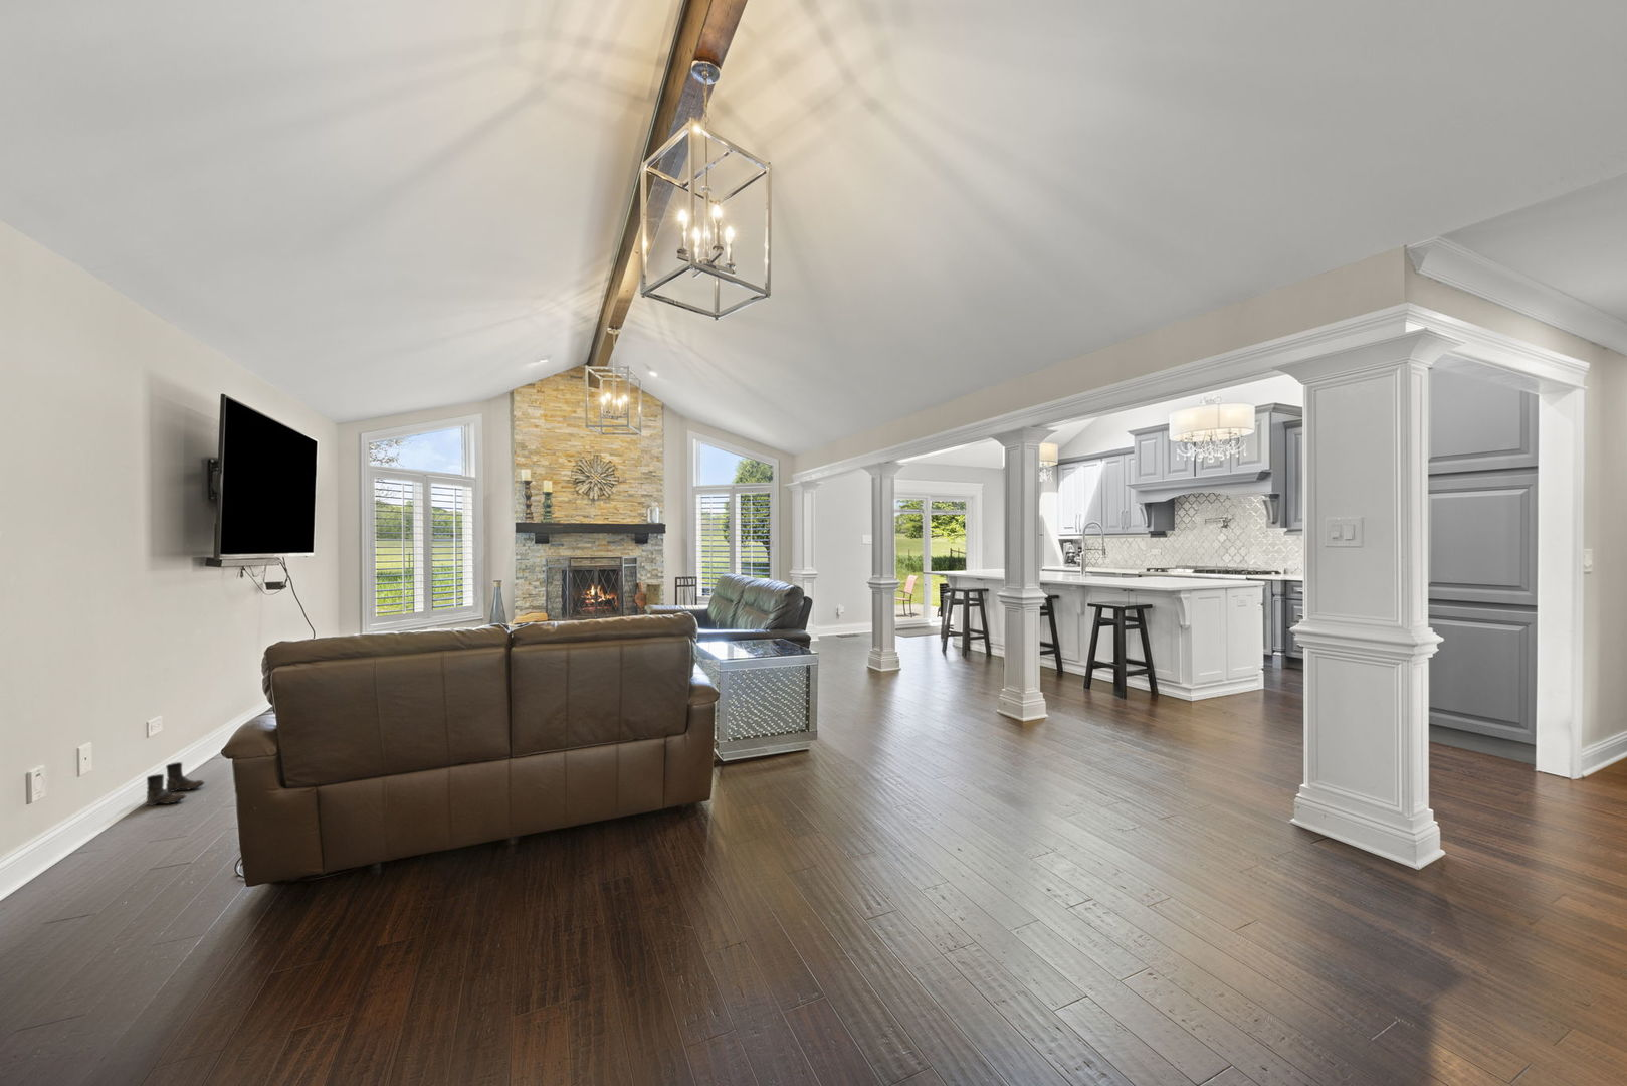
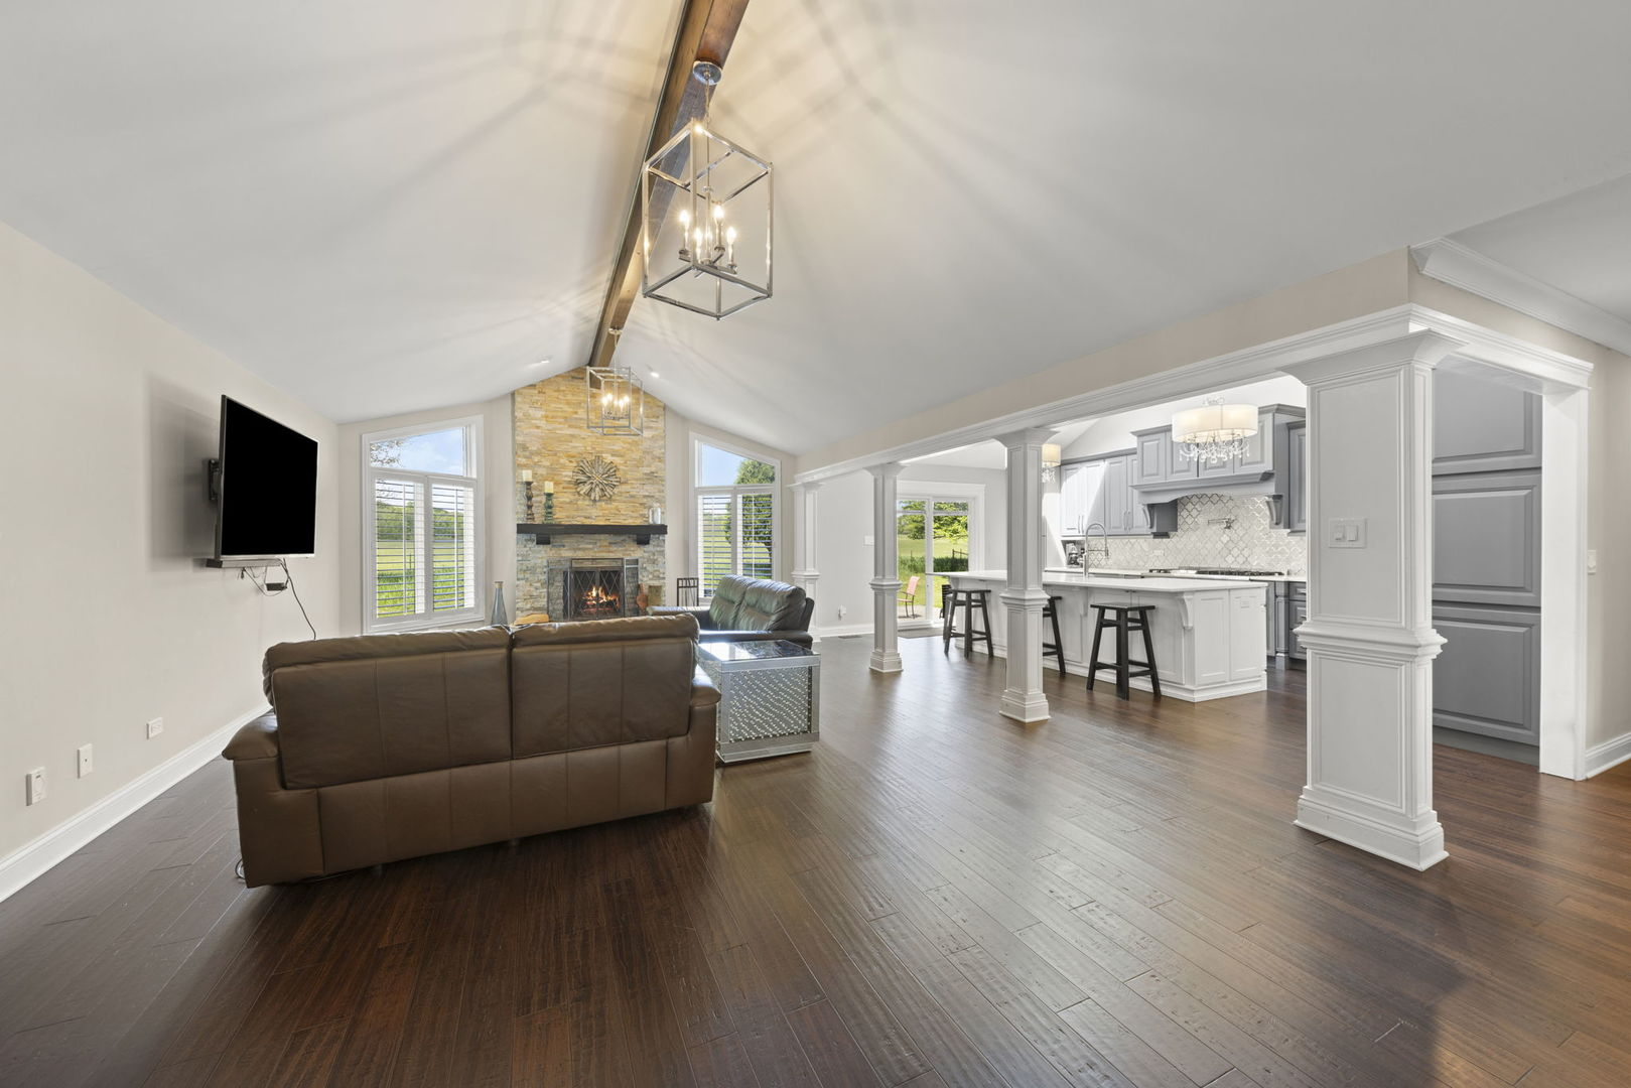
- boots (176, 782)
